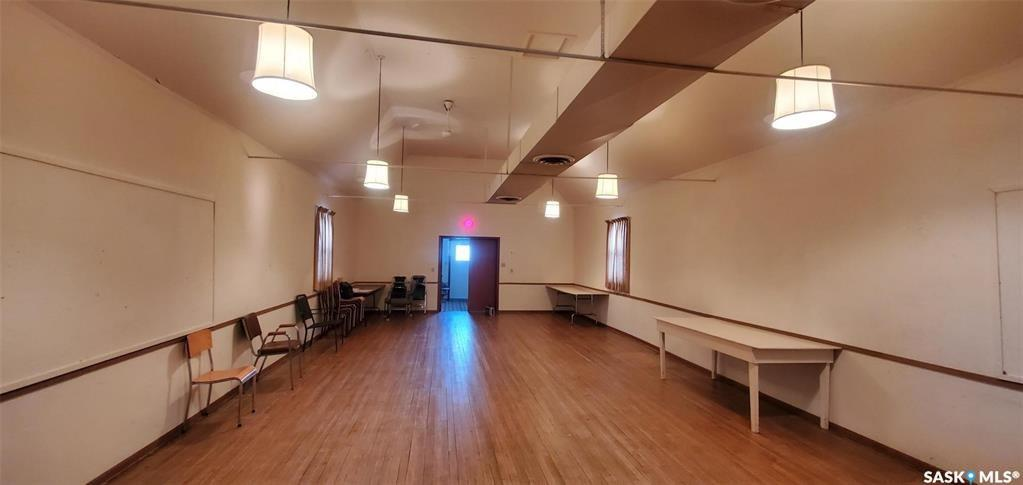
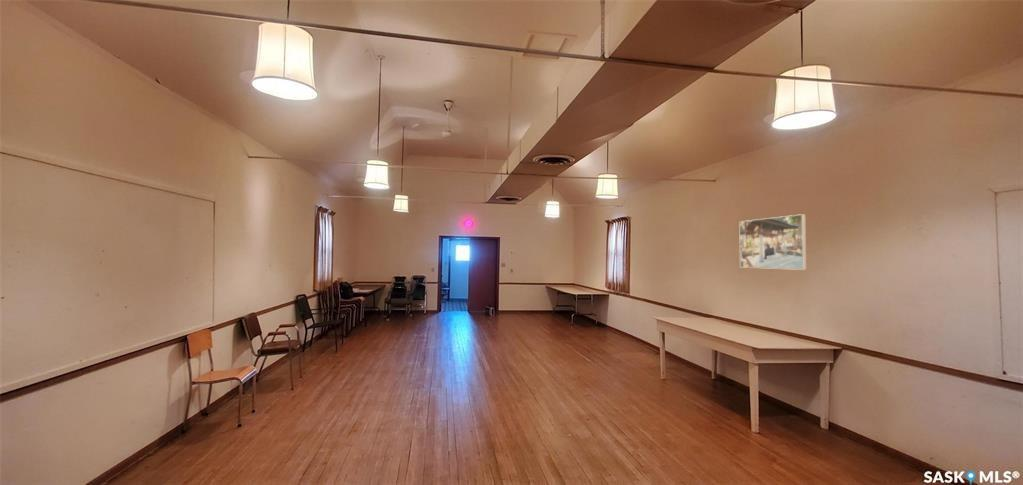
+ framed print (769, 243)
